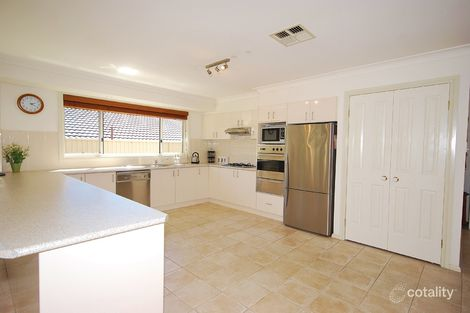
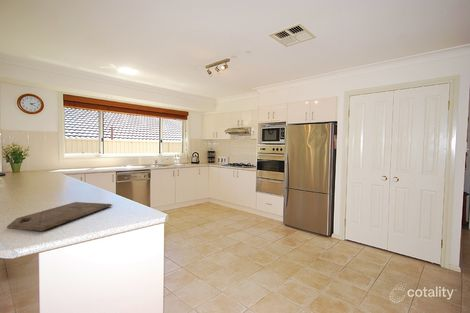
+ cutting board (62, 213)
